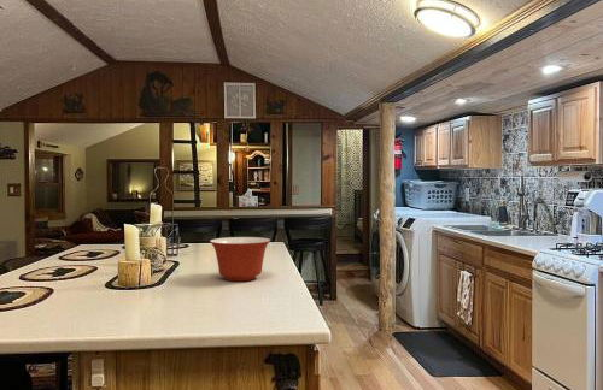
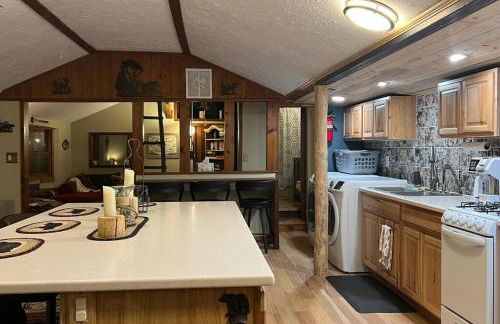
- mixing bowl (240, 259)
